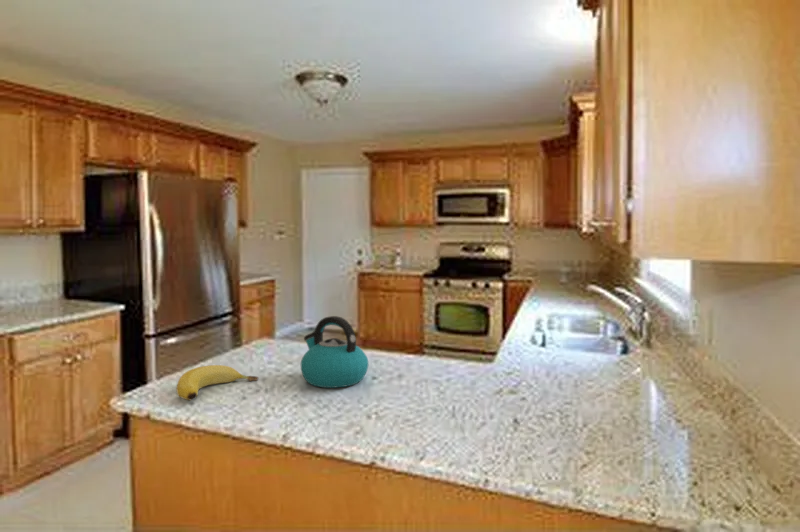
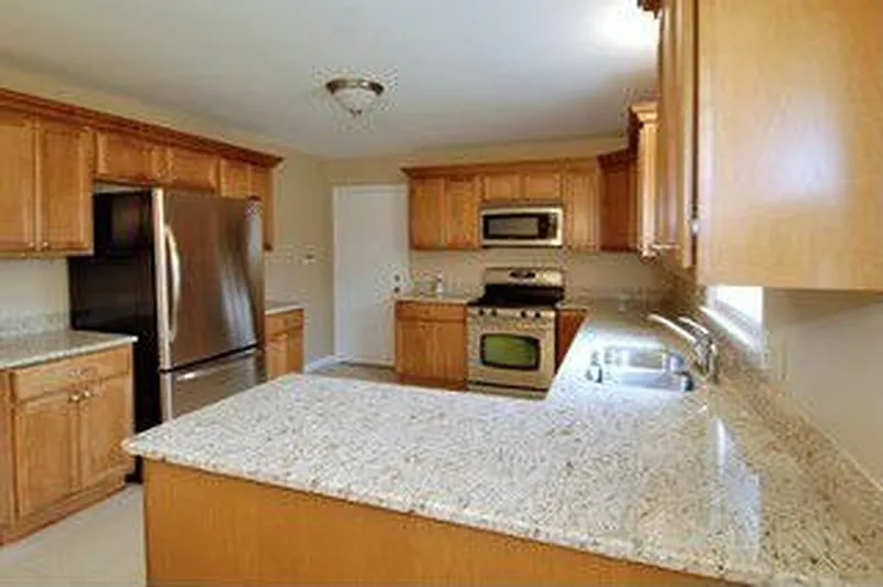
- banana (217, 379)
- kettle (331, 347)
